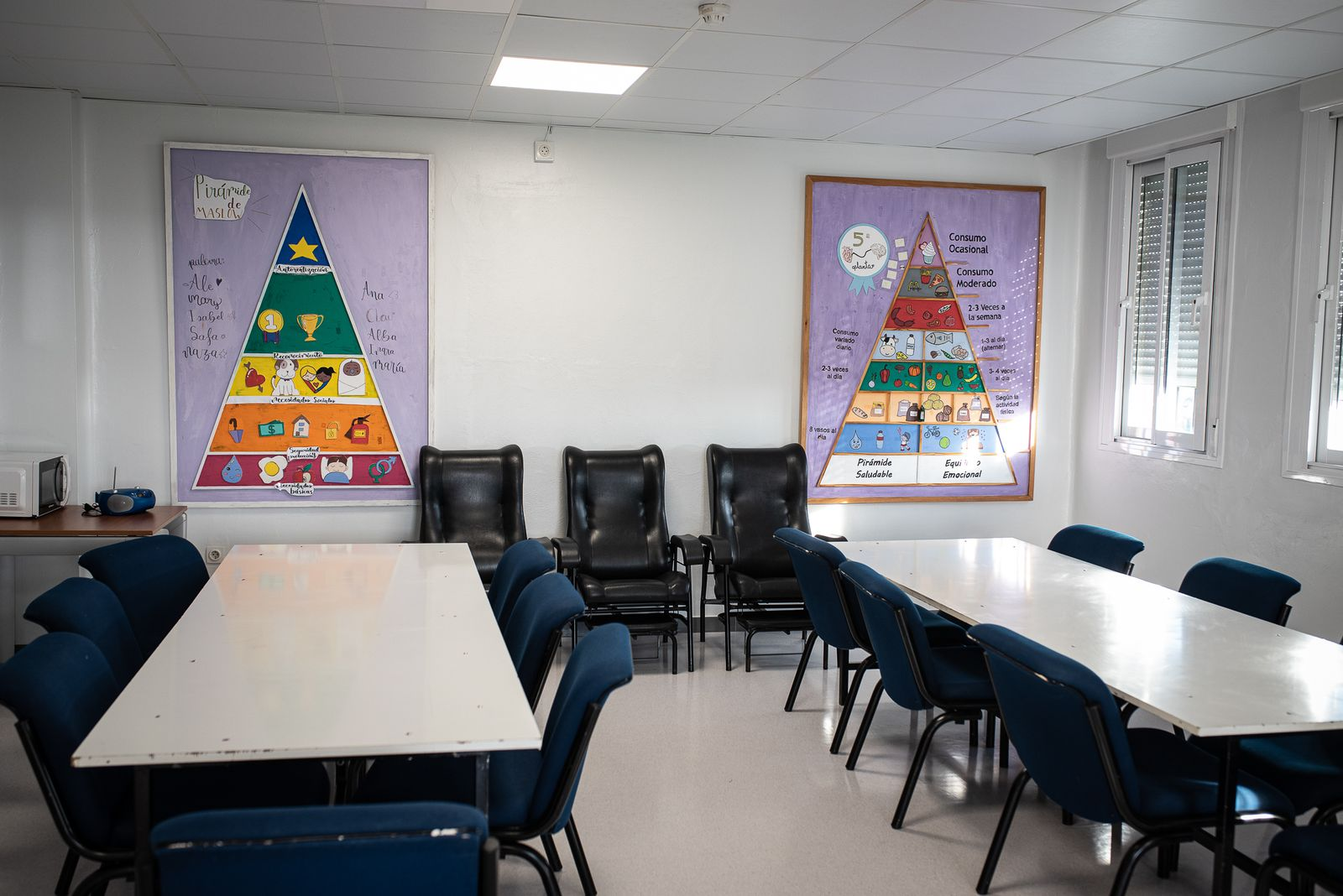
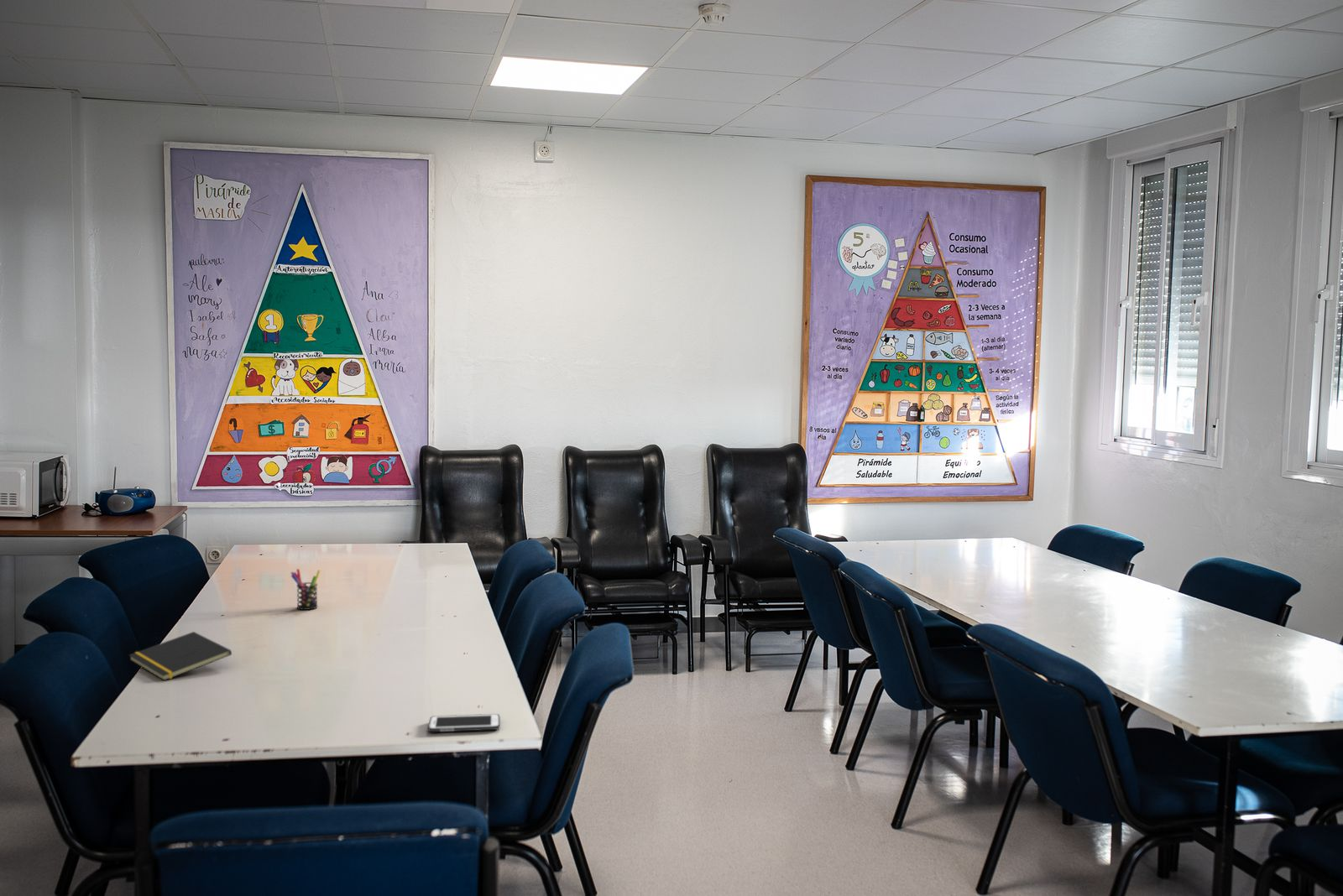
+ pen holder (307, 588)
+ notepad (180, 654)
+ cell phone (464, 722)
